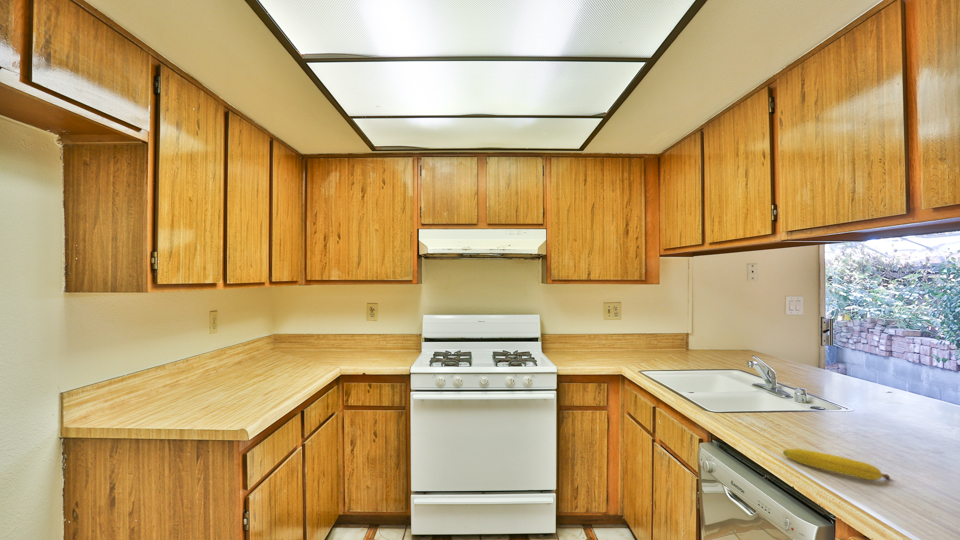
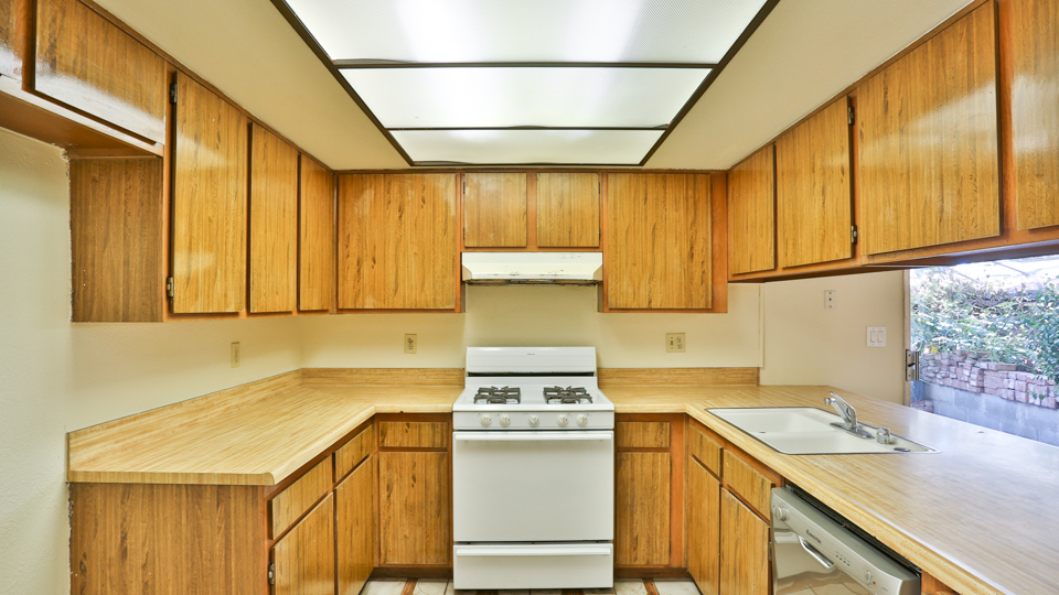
- fruit (833, 461)
